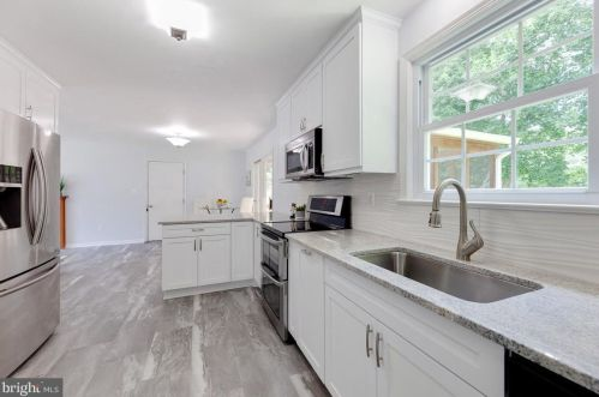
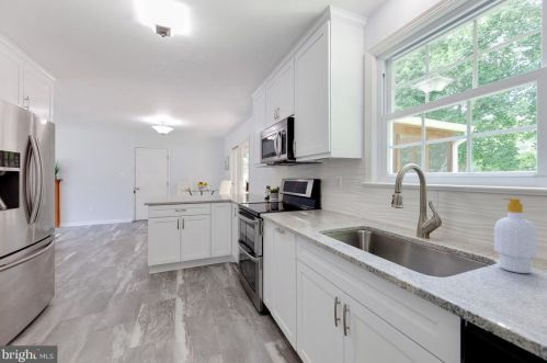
+ soap bottle (514, 234)
